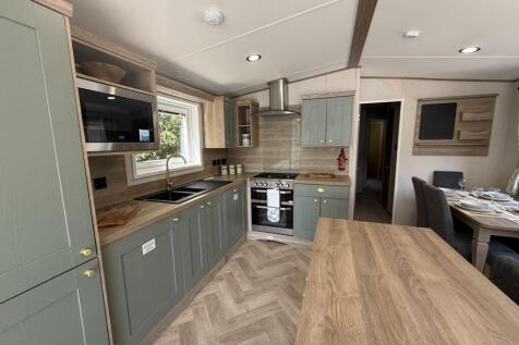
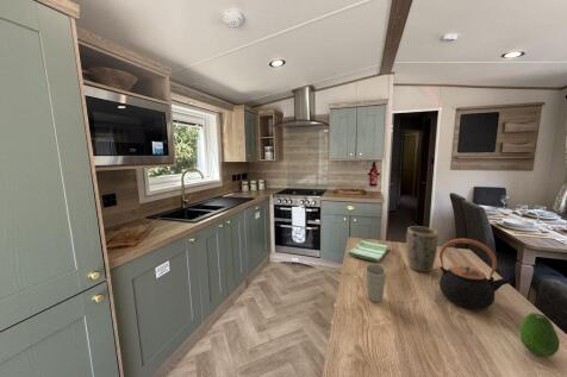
+ dish towel (368, 250)
+ plant pot (420, 249)
+ fruit (538, 334)
+ cup (374, 282)
+ teapot (472, 270)
